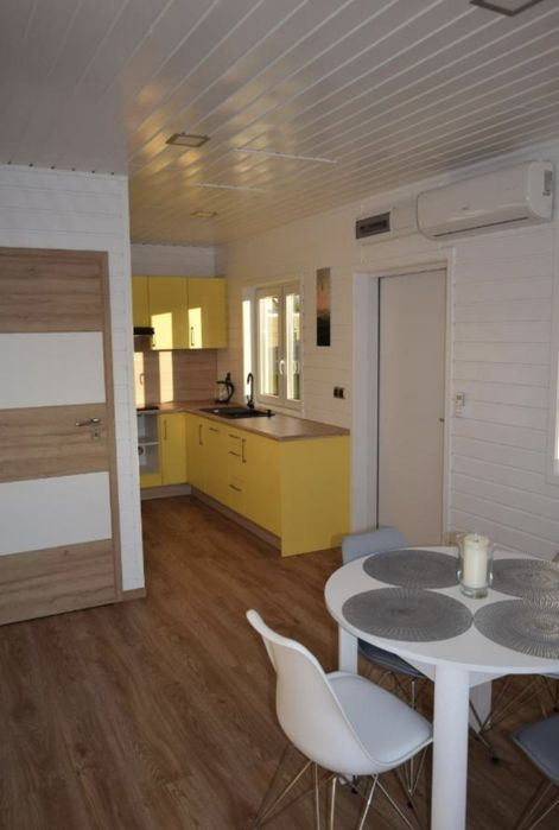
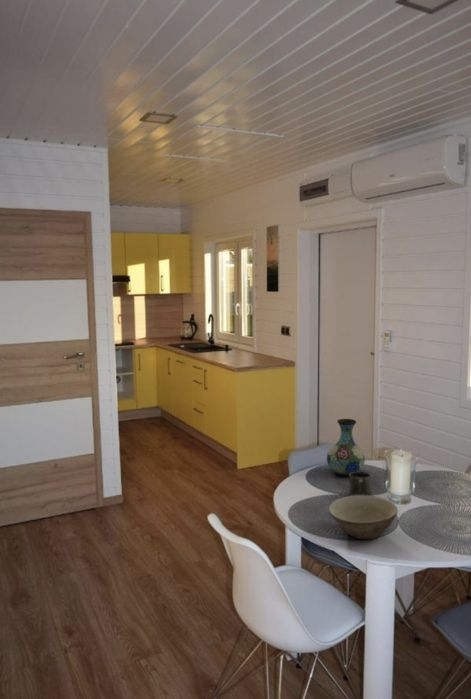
+ mug (360, 486)
+ bowl (362, 519)
+ vase (345, 446)
